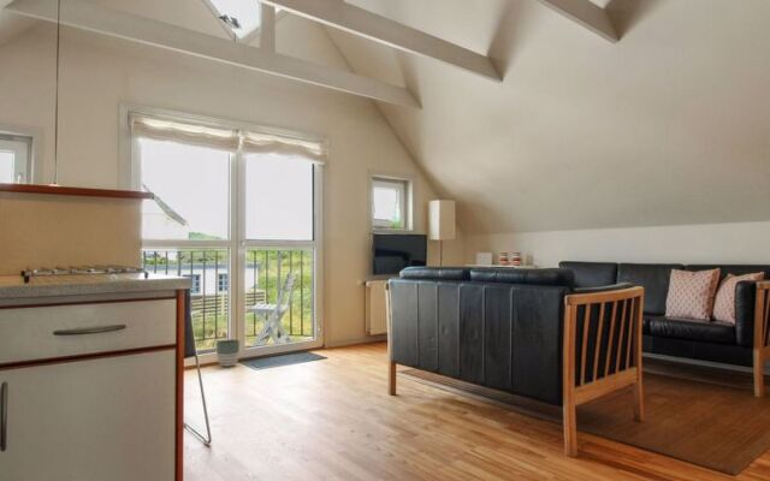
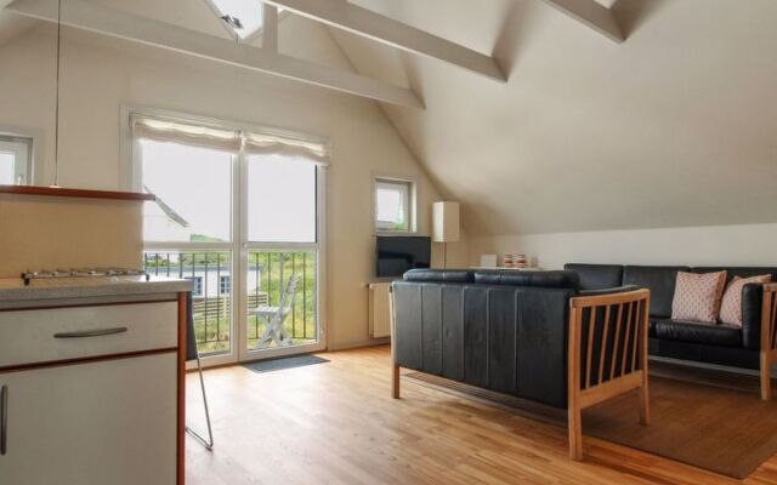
- planter (227, 354)
